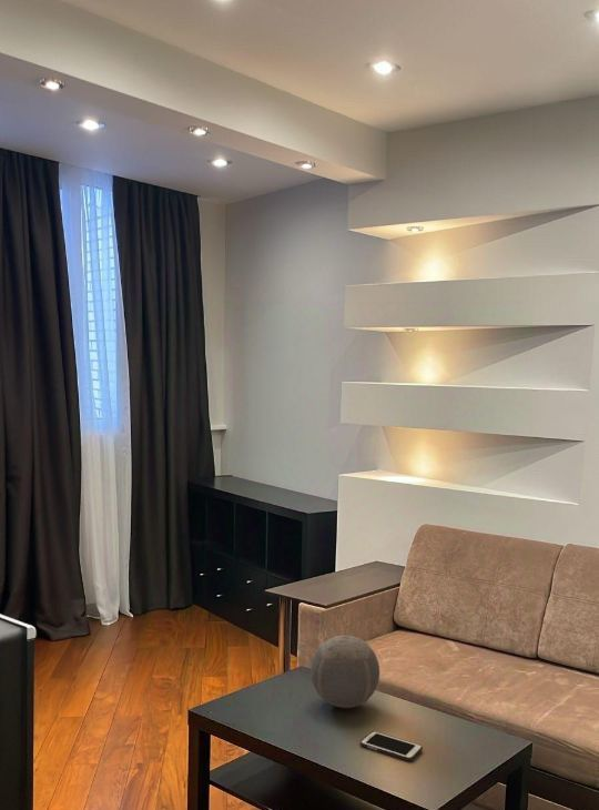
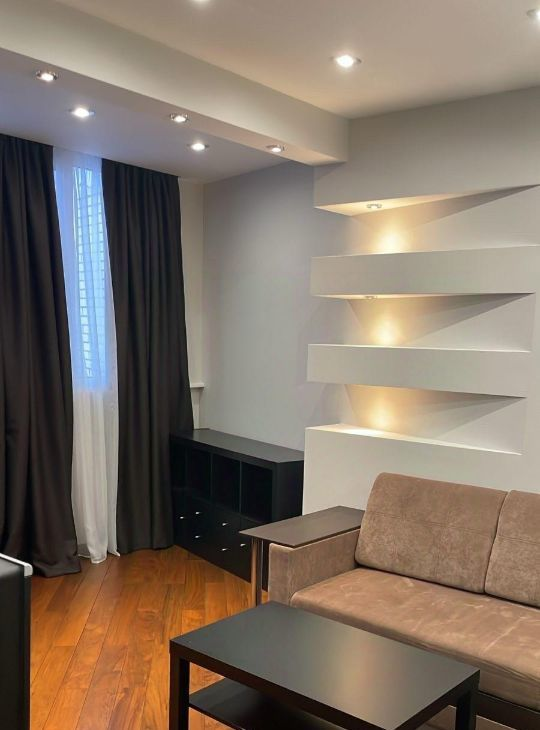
- cell phone (390, 746)
- decorative orb (345, 670)
